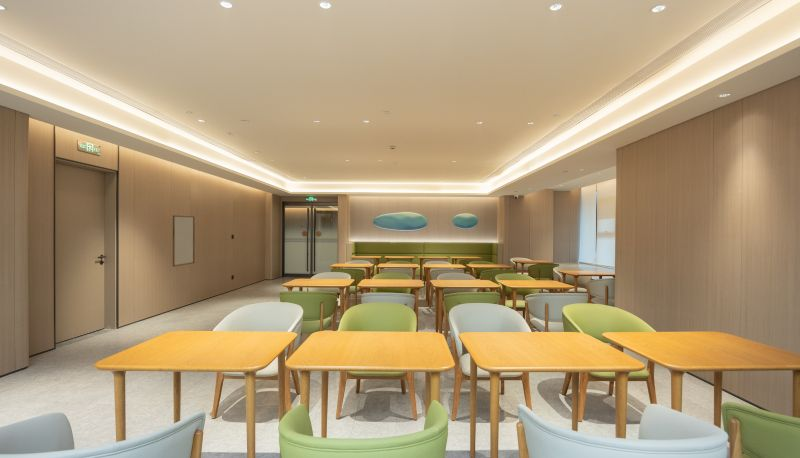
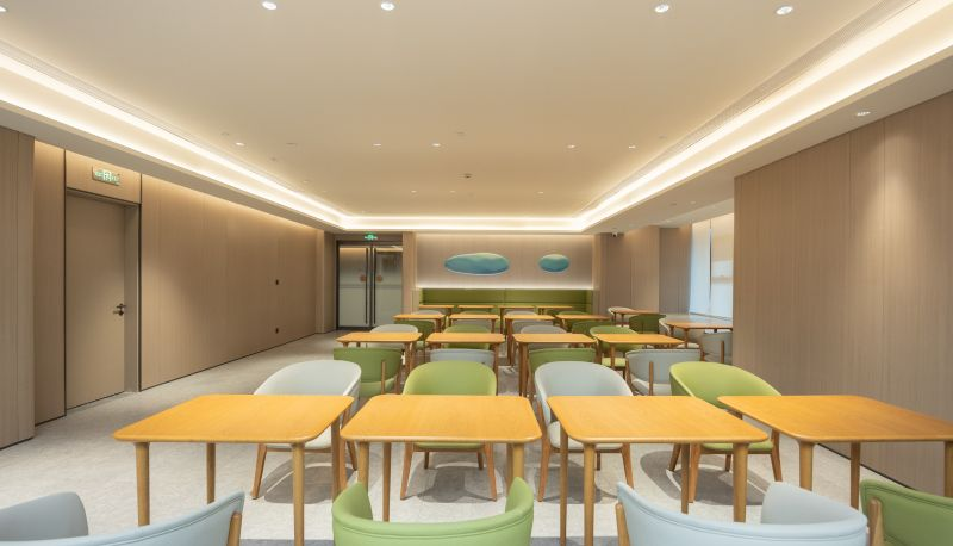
- home mirror (184, 240)
